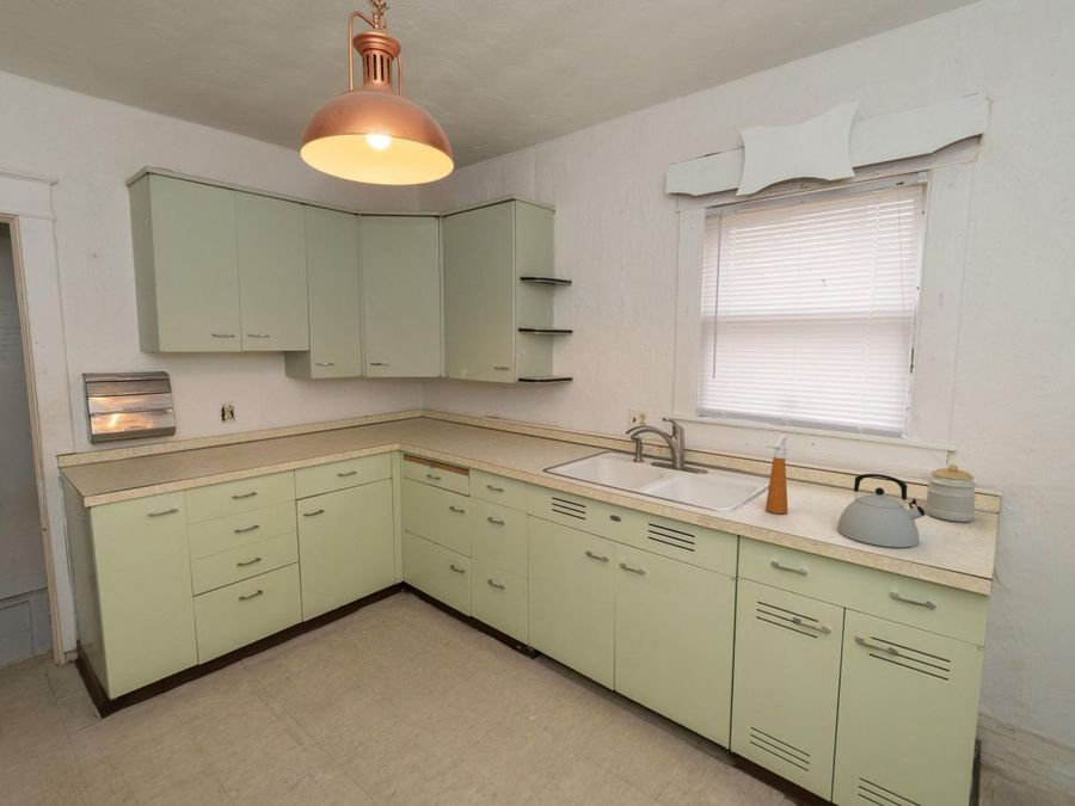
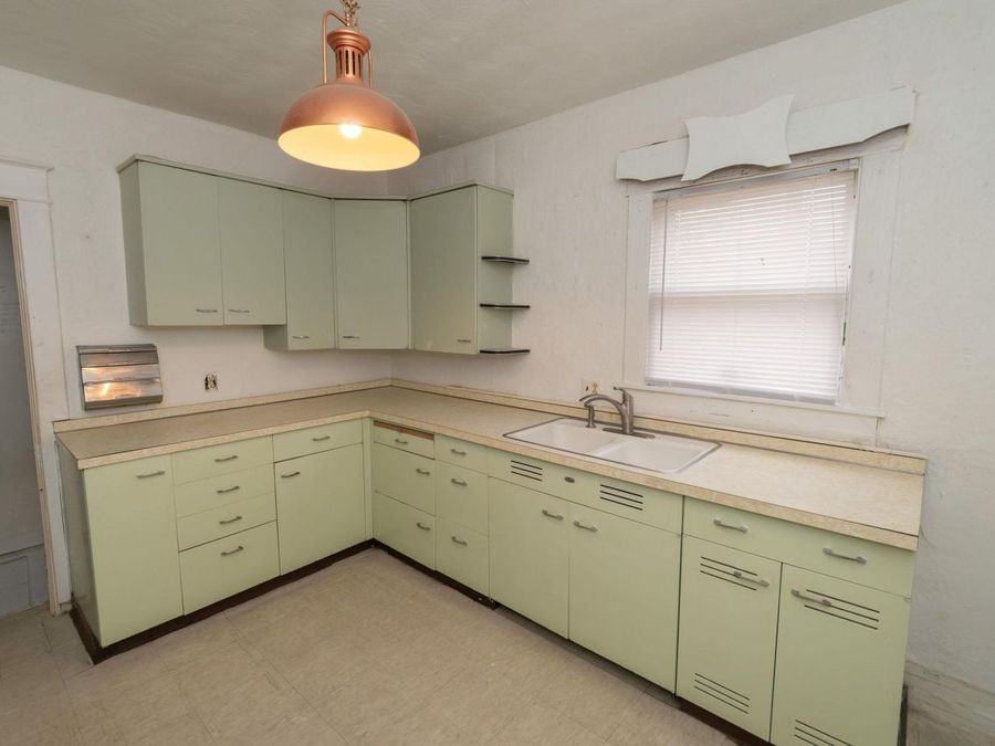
- kettle (880, 505)
- jar (951, 490)
- spray bottle (780, 472)
